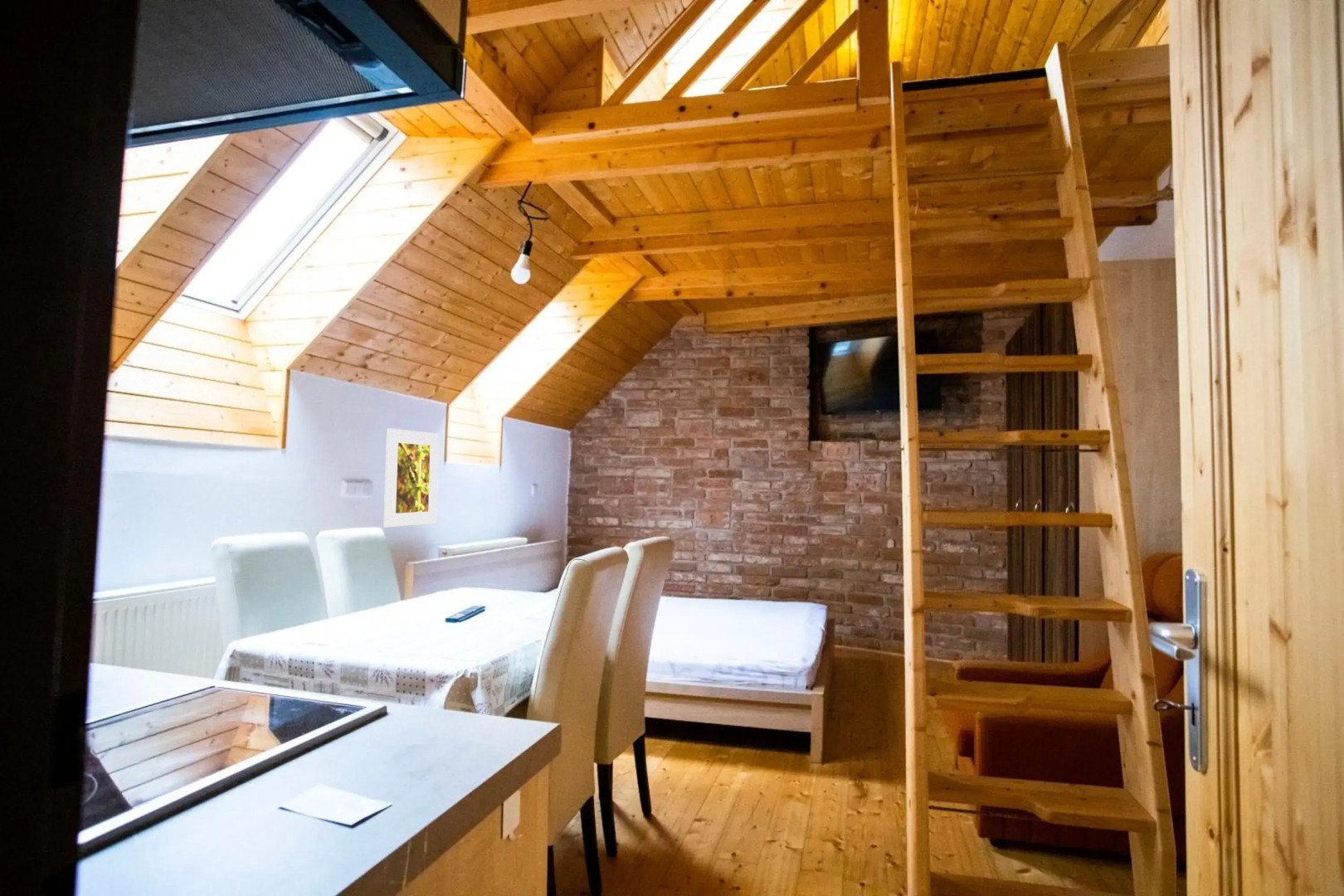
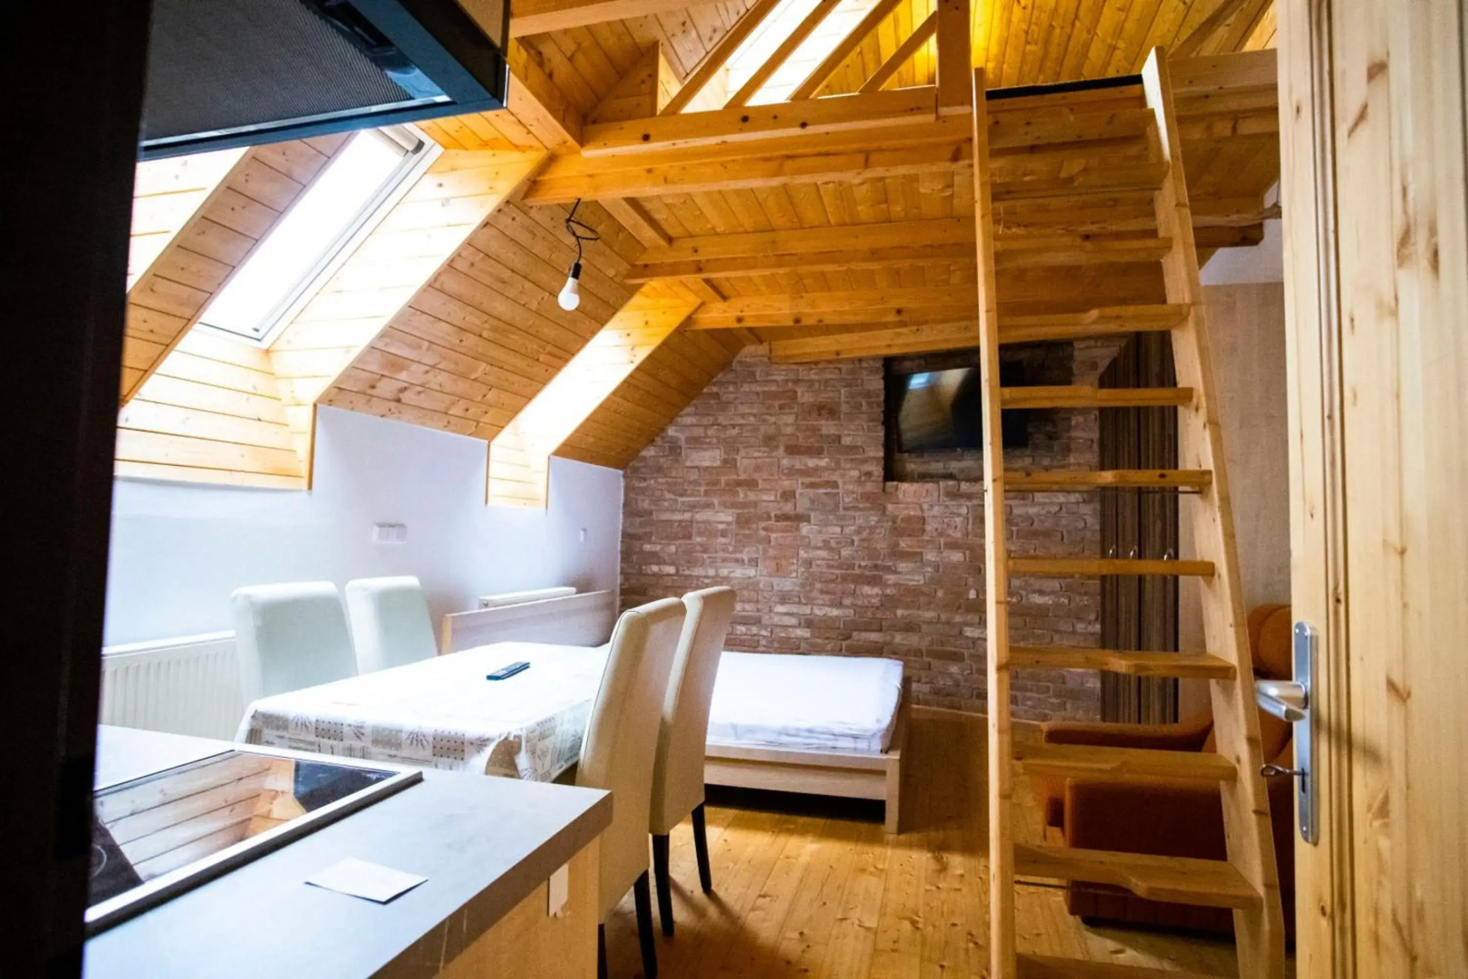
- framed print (412, 478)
